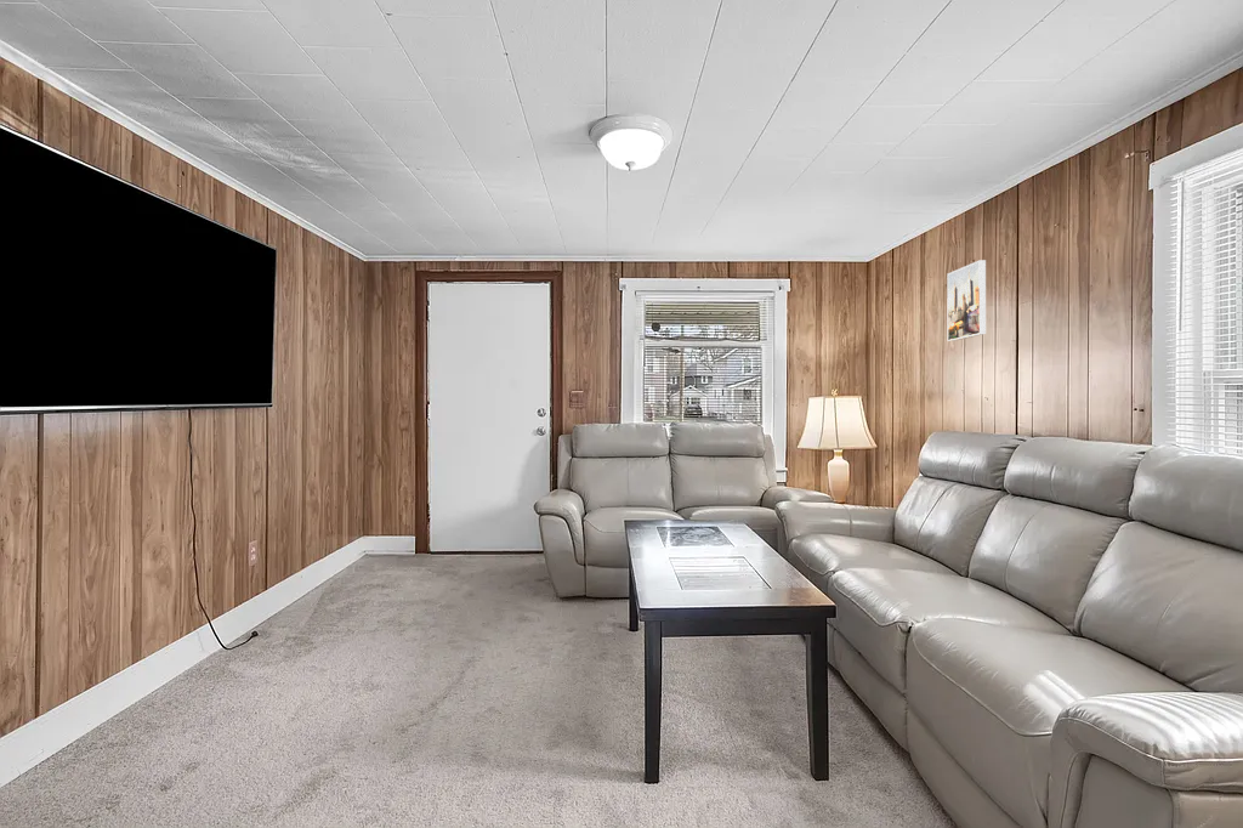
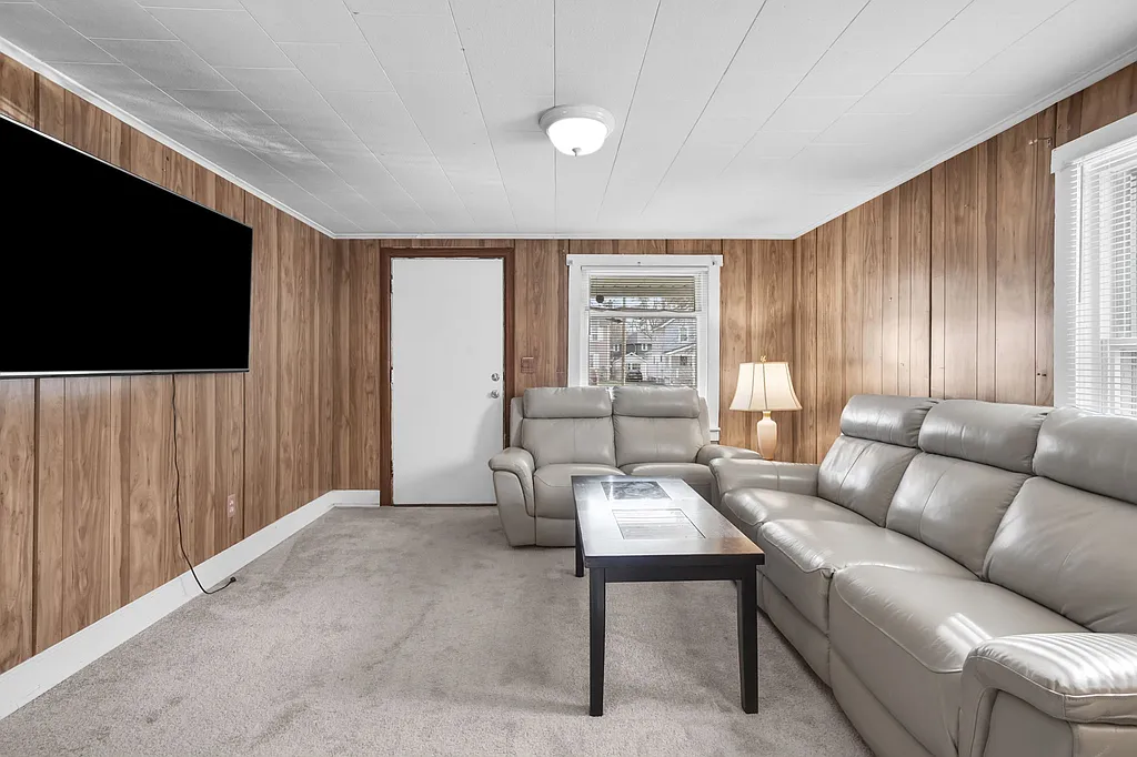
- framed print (965, 302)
